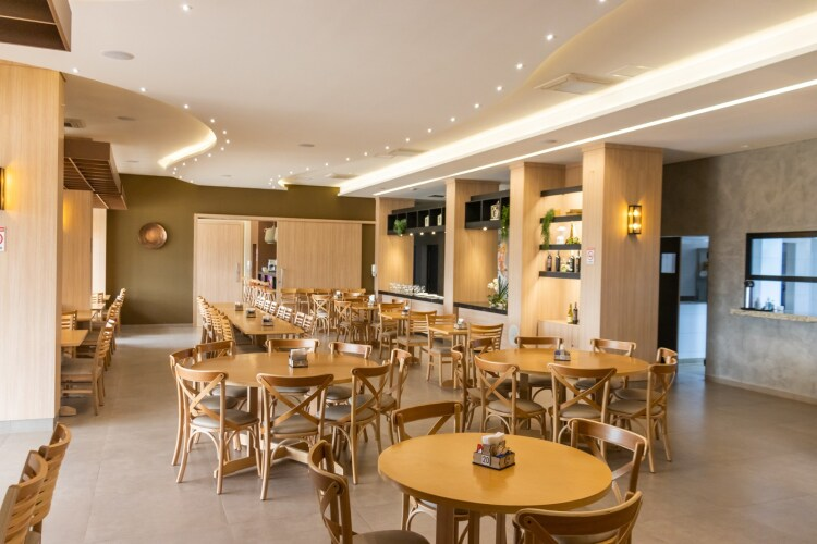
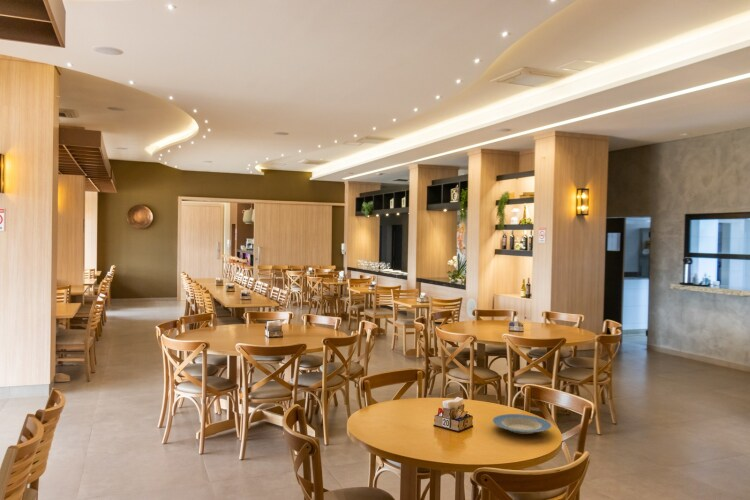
+ plate (521, 425)
